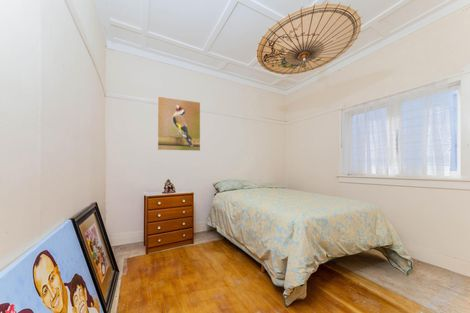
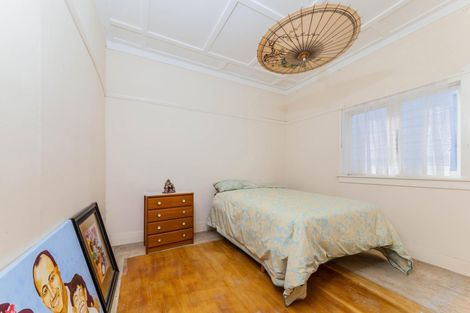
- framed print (179, 125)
